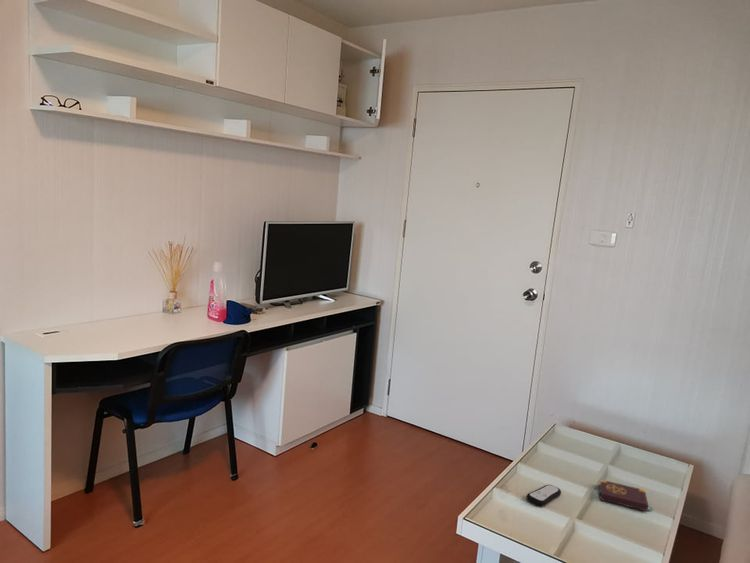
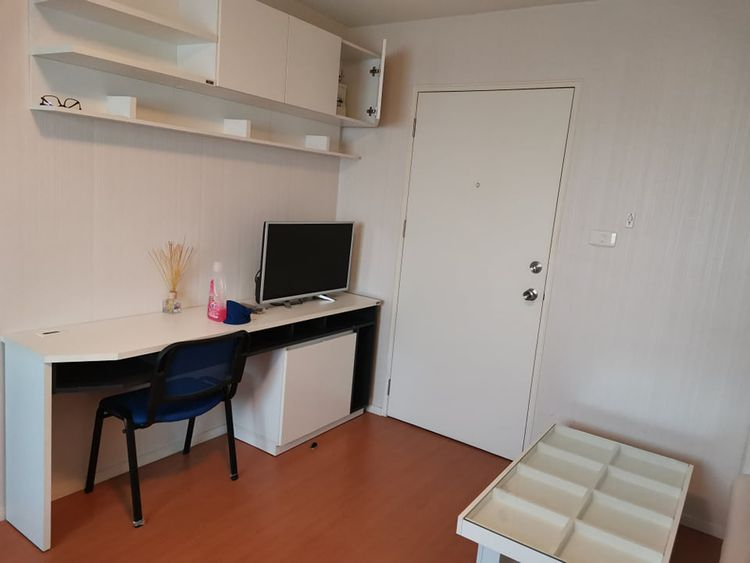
- remote control (544, 494)
- book (623, 494)
